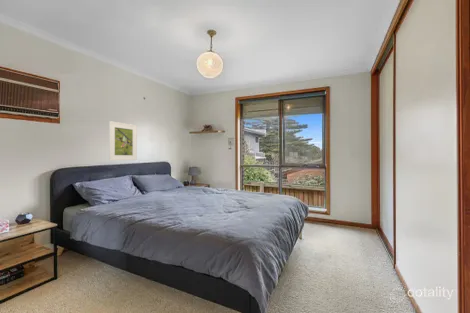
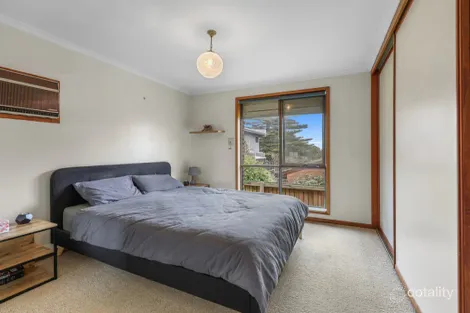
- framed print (123, 141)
